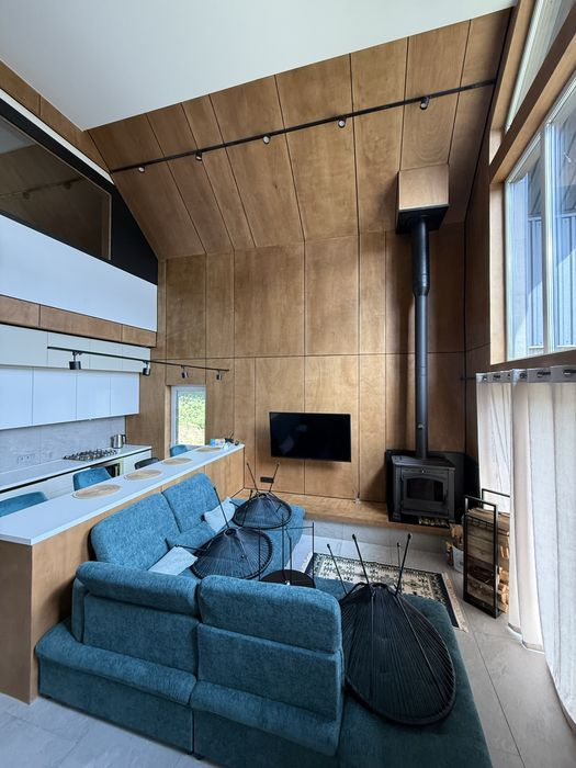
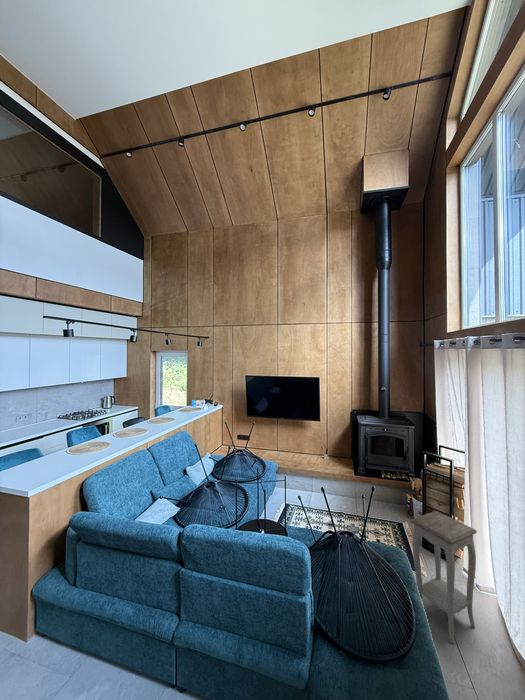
+ accent table (440, 571)
